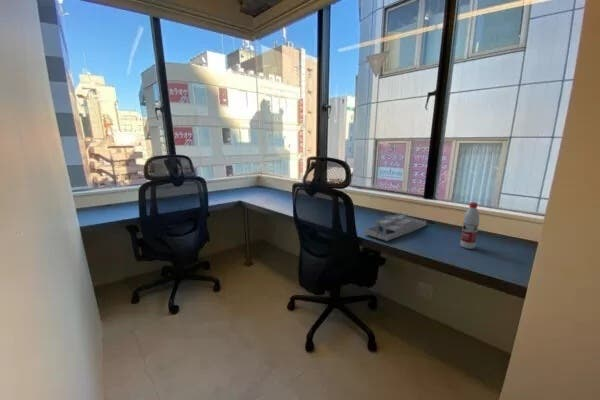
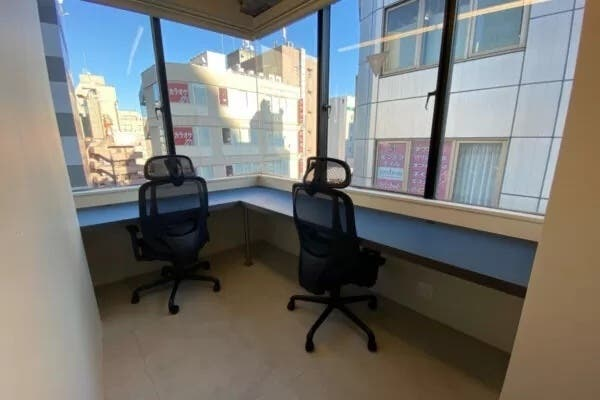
- desk organizer (397, 223)
- water bottle (470, 225)
